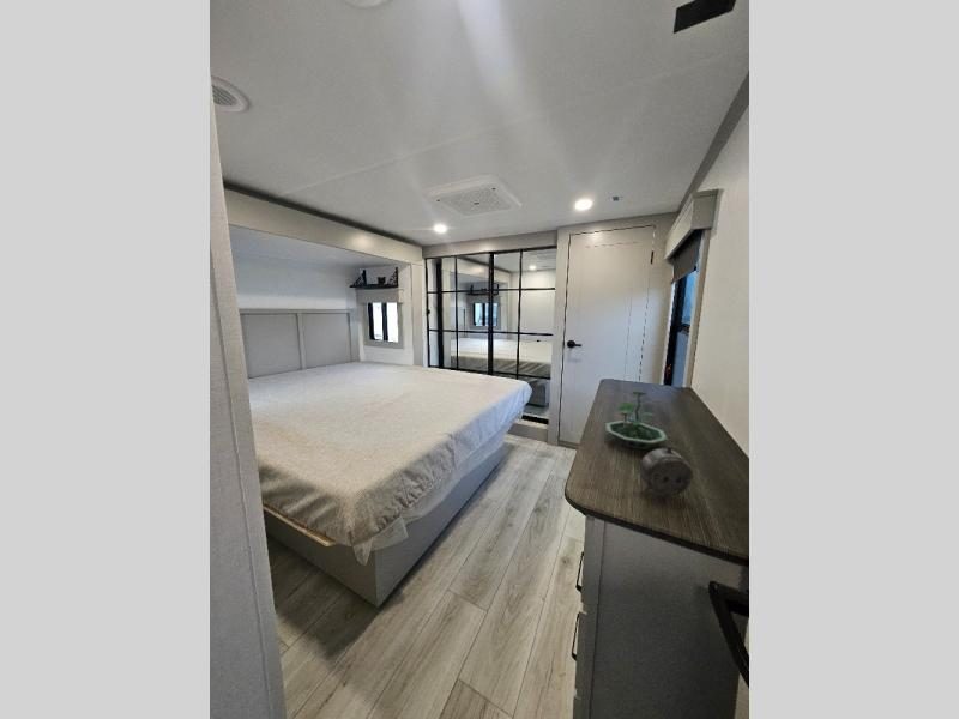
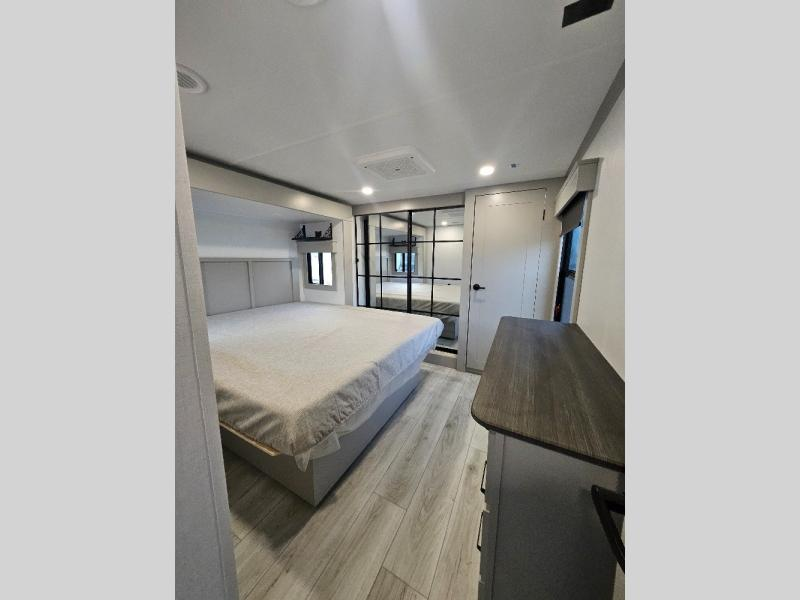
- alarm clock (667, 466)
- terrarium (638, 400)
